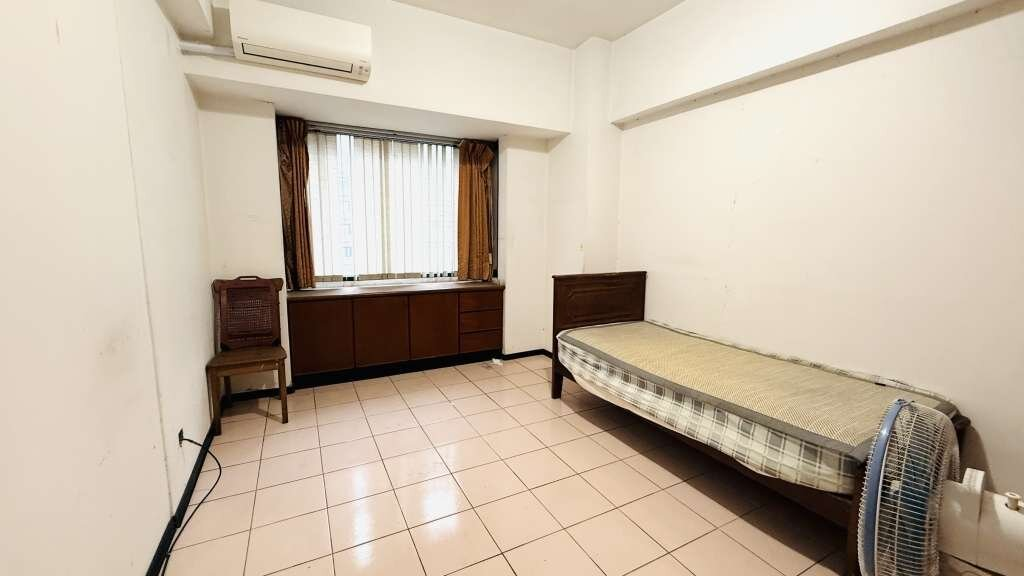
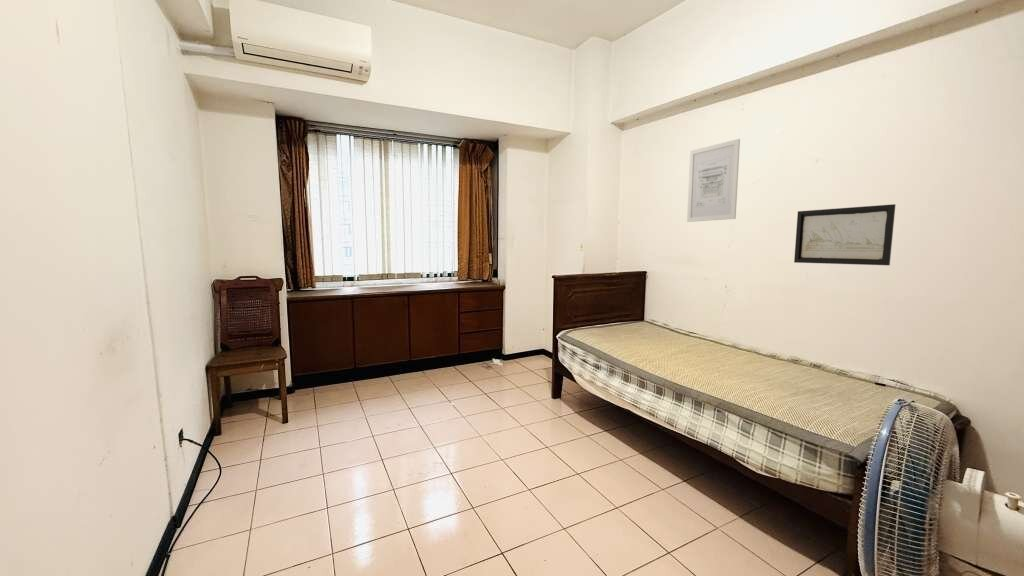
+ wall art (711, 183)
+ wall art (840, 236)
